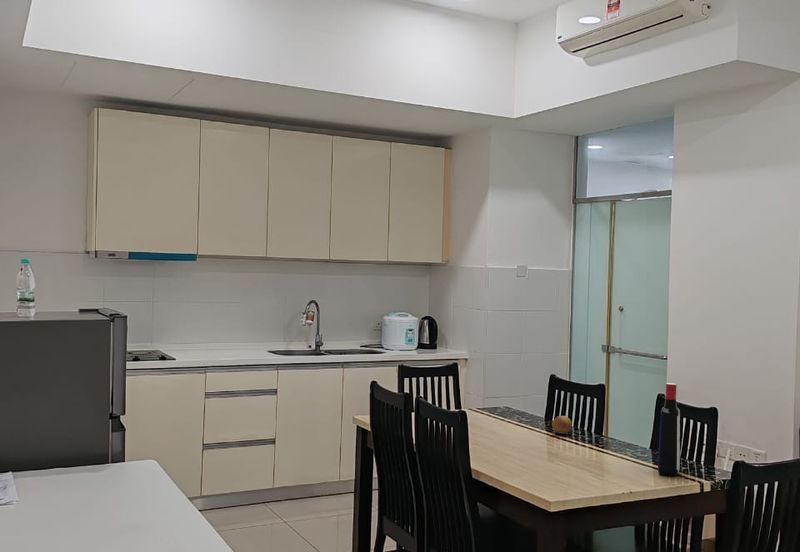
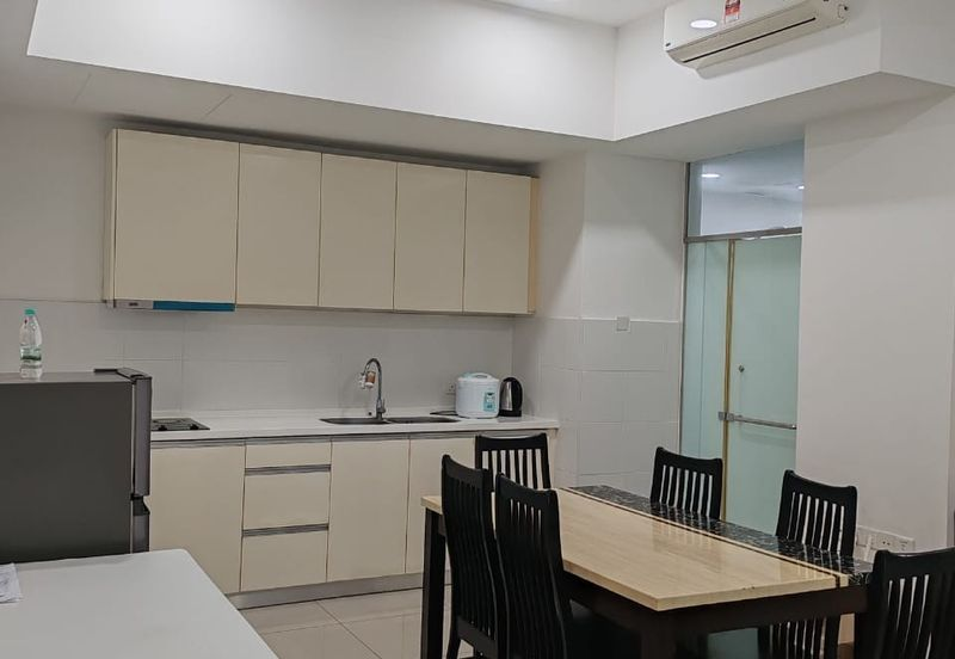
- liquor bottle (669, 428)
- fruit (561, 424)
